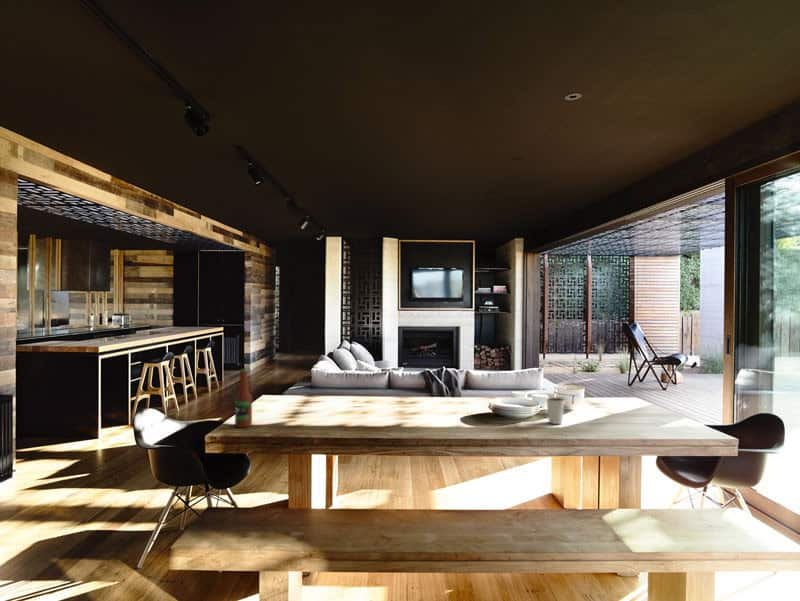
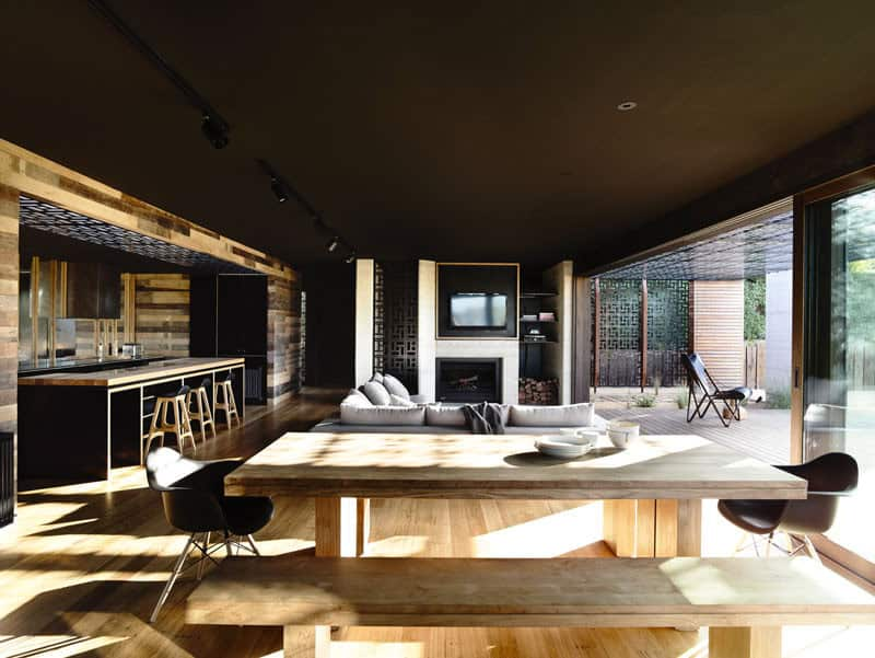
- dixie cup (555, 410)
- bottle (243, 397)
